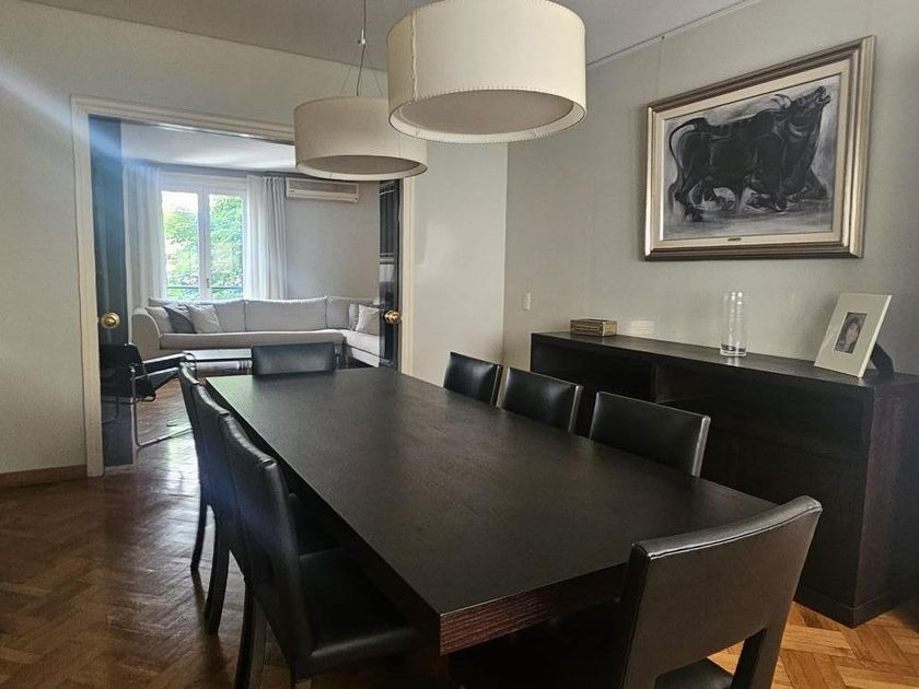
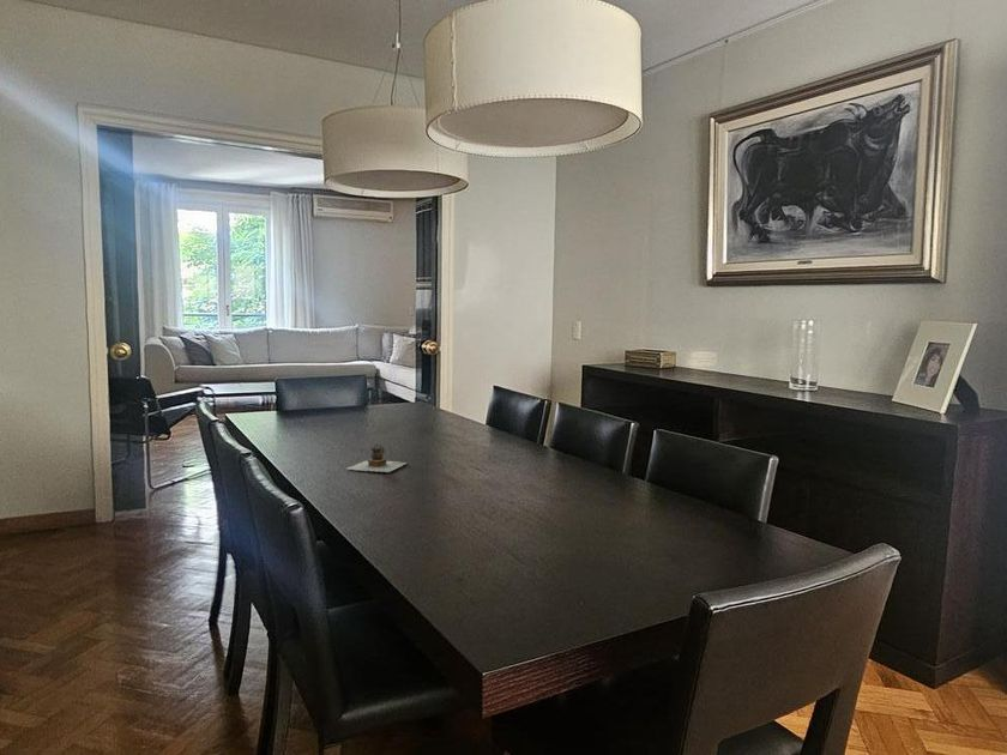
+ teapot (376, 454)
